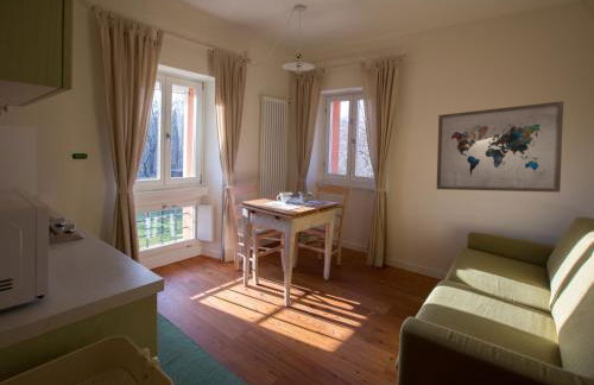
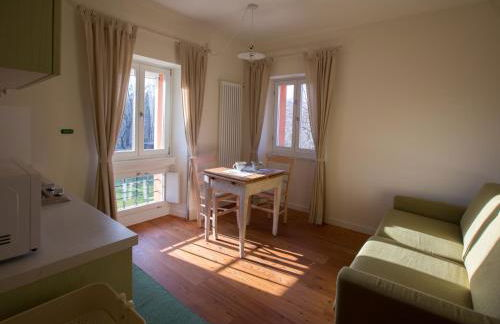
- wall art (493, 150)
